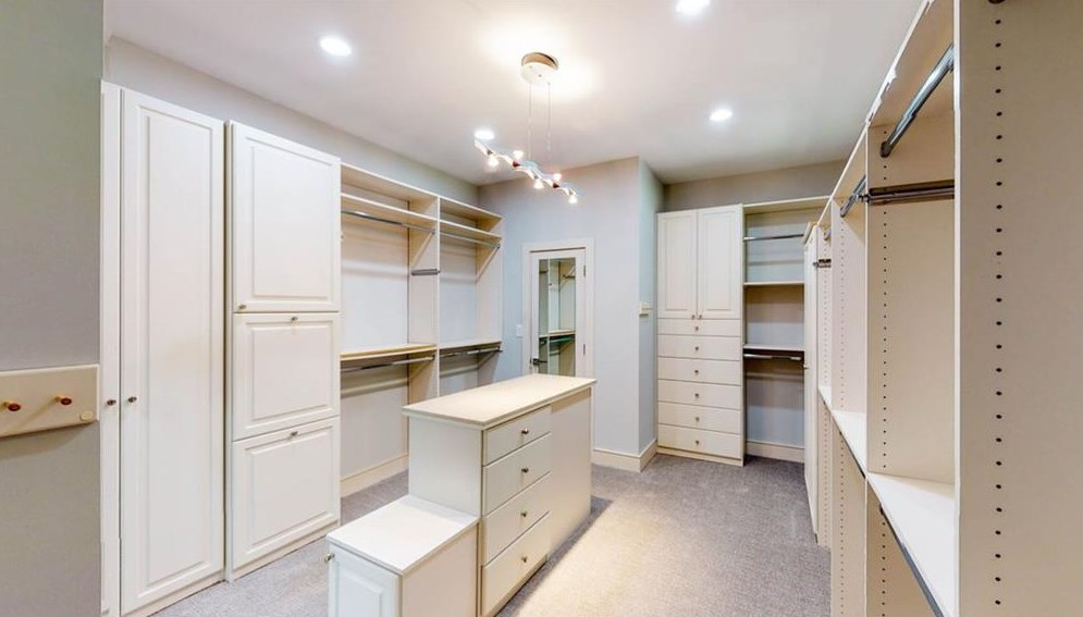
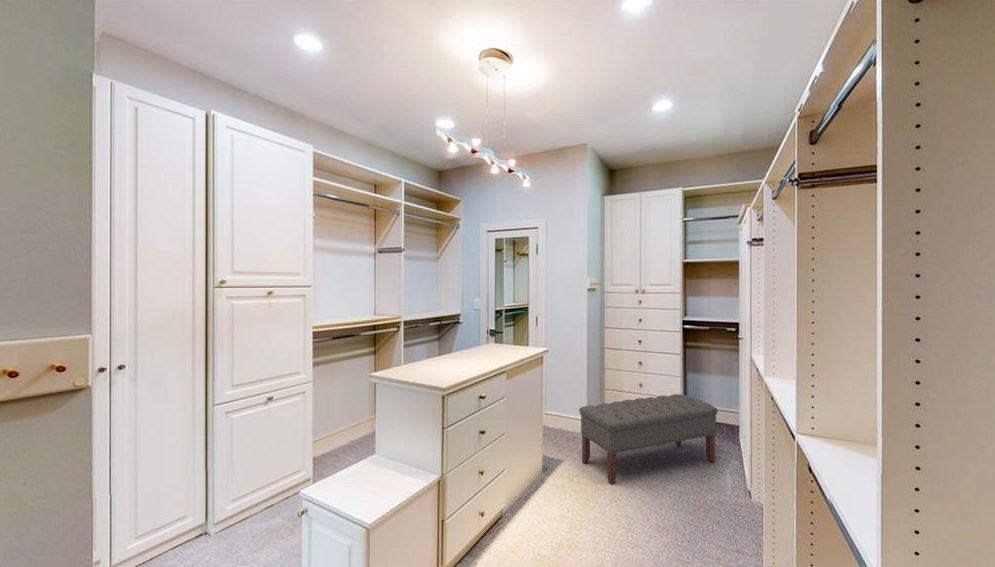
+ bench (648, 433)
